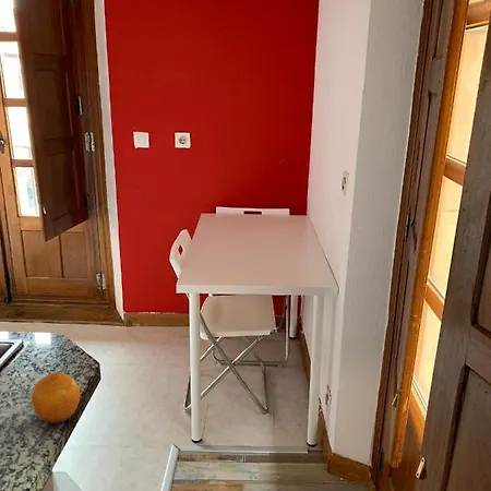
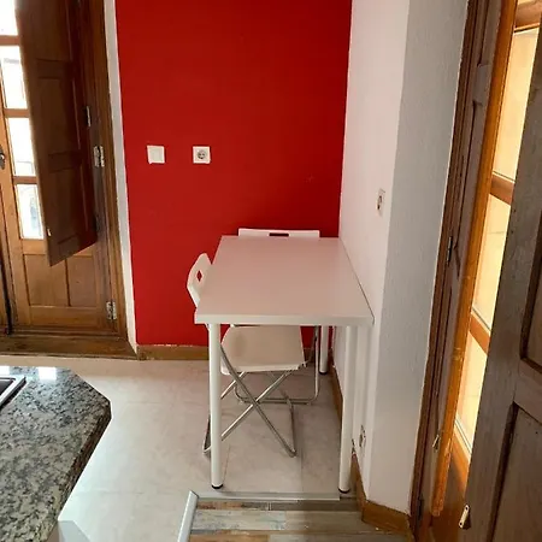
- fruit (56, 396)
